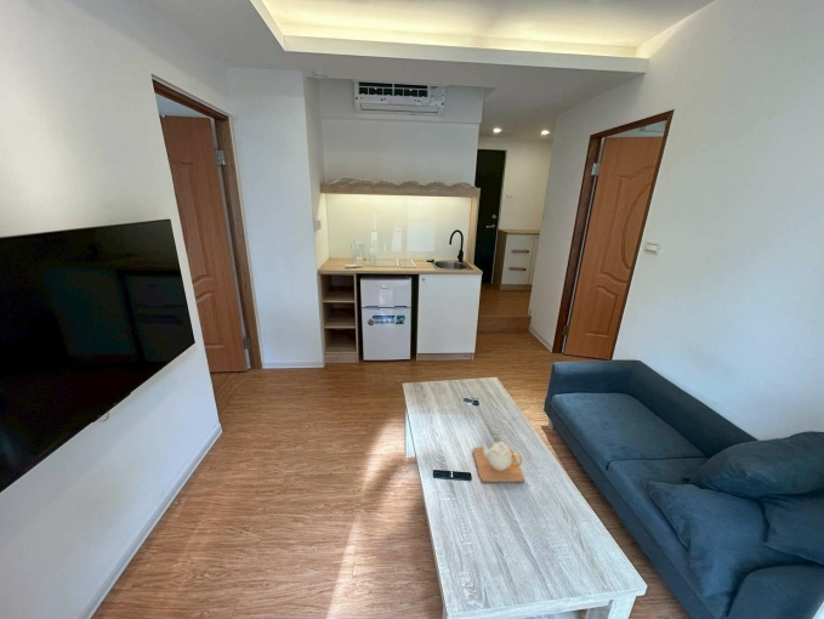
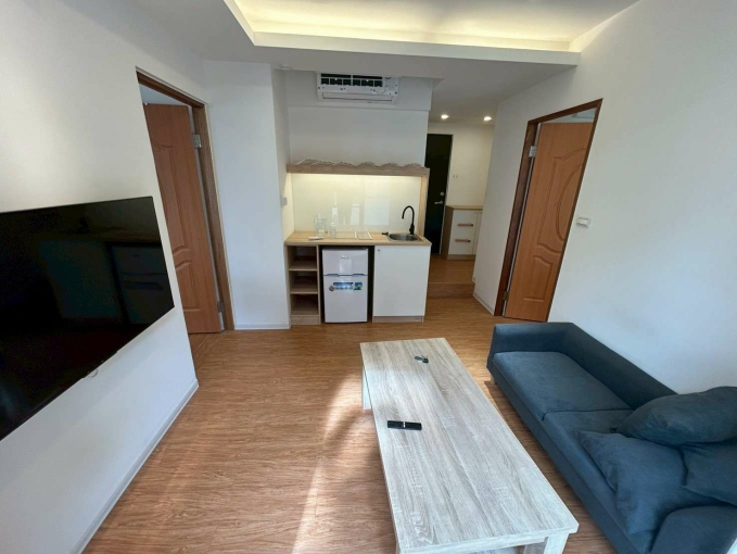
- teapot (498, 452)
